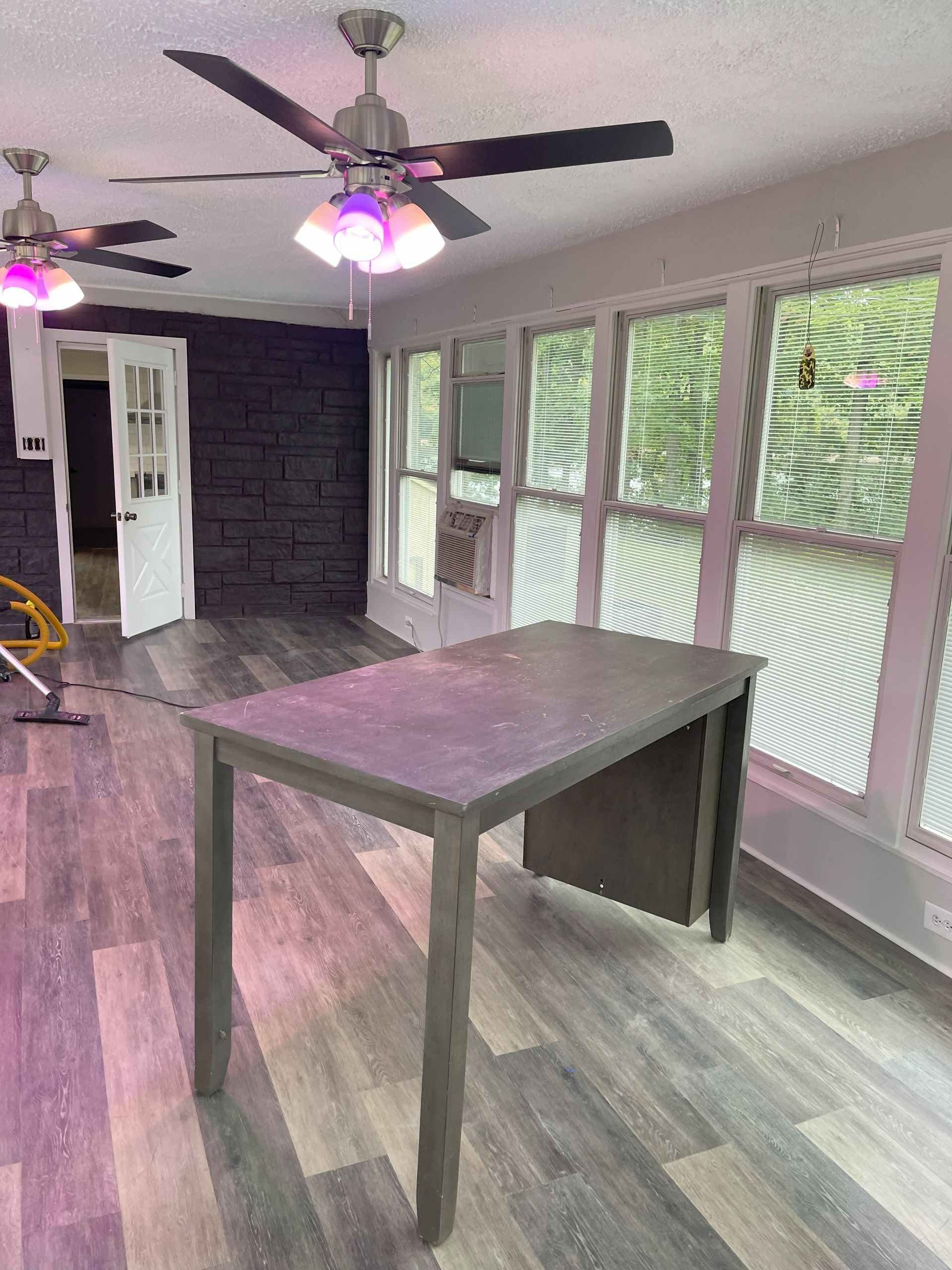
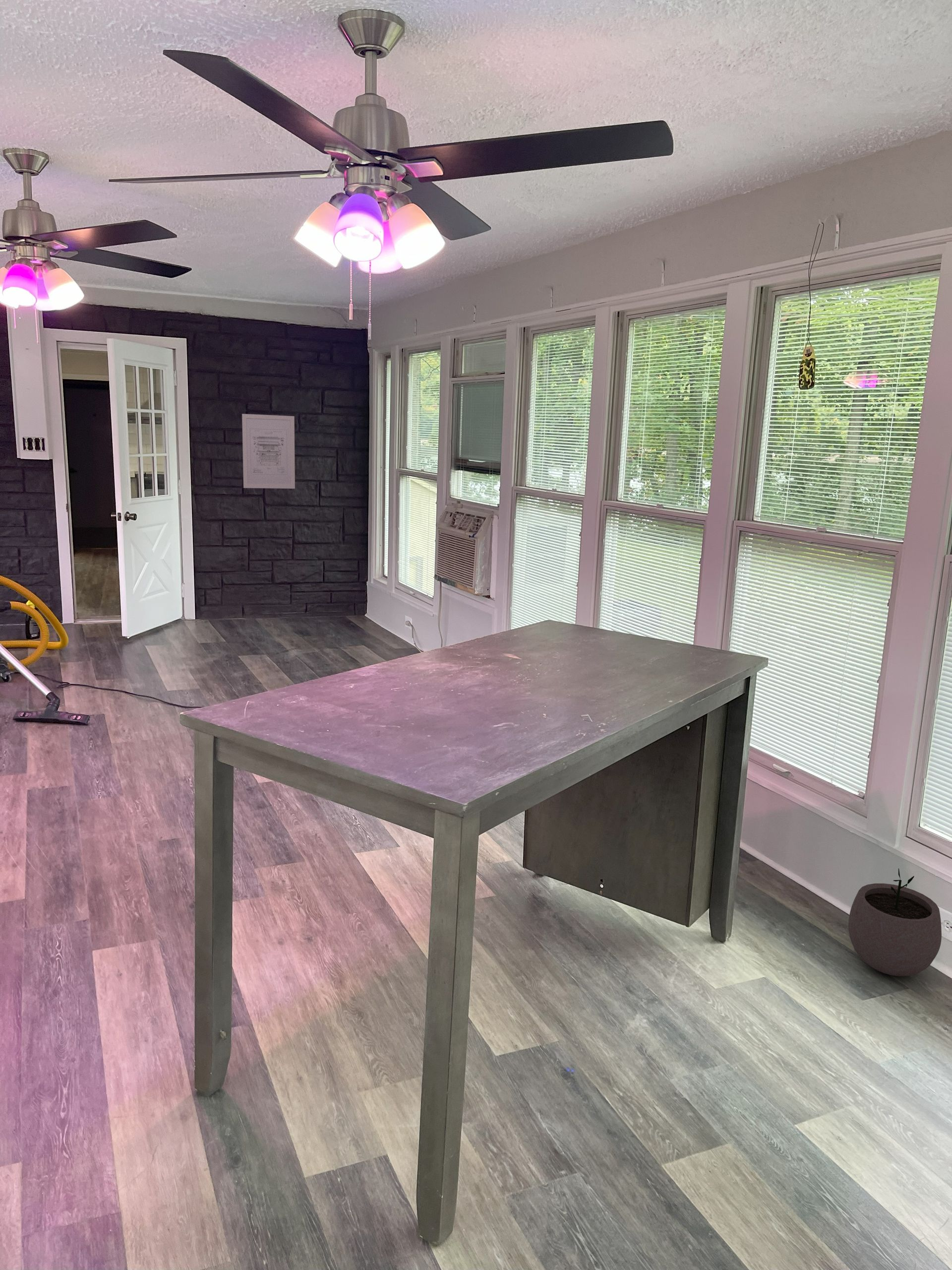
+ wall art (269, 452)
+ plant pot (895, 920)
